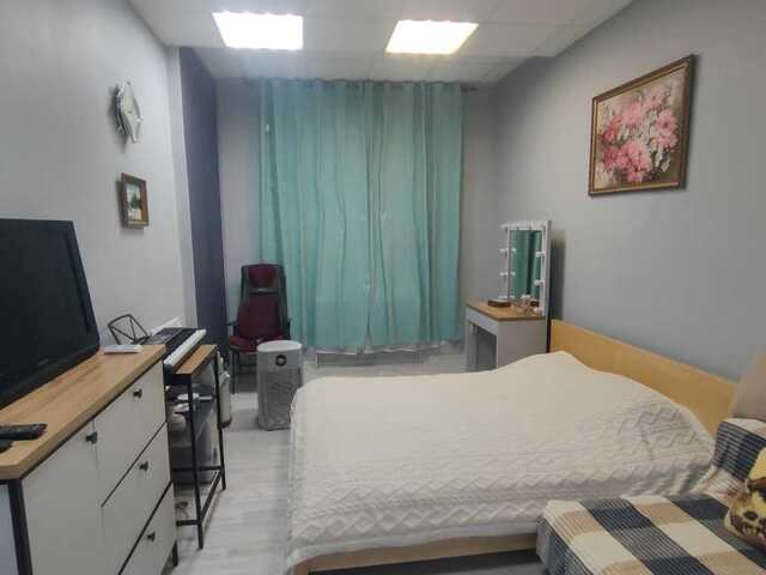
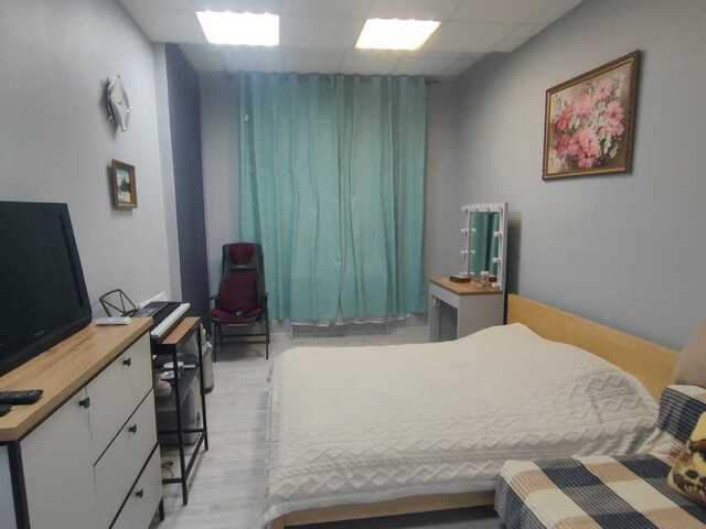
- air purifier (280, 382)
